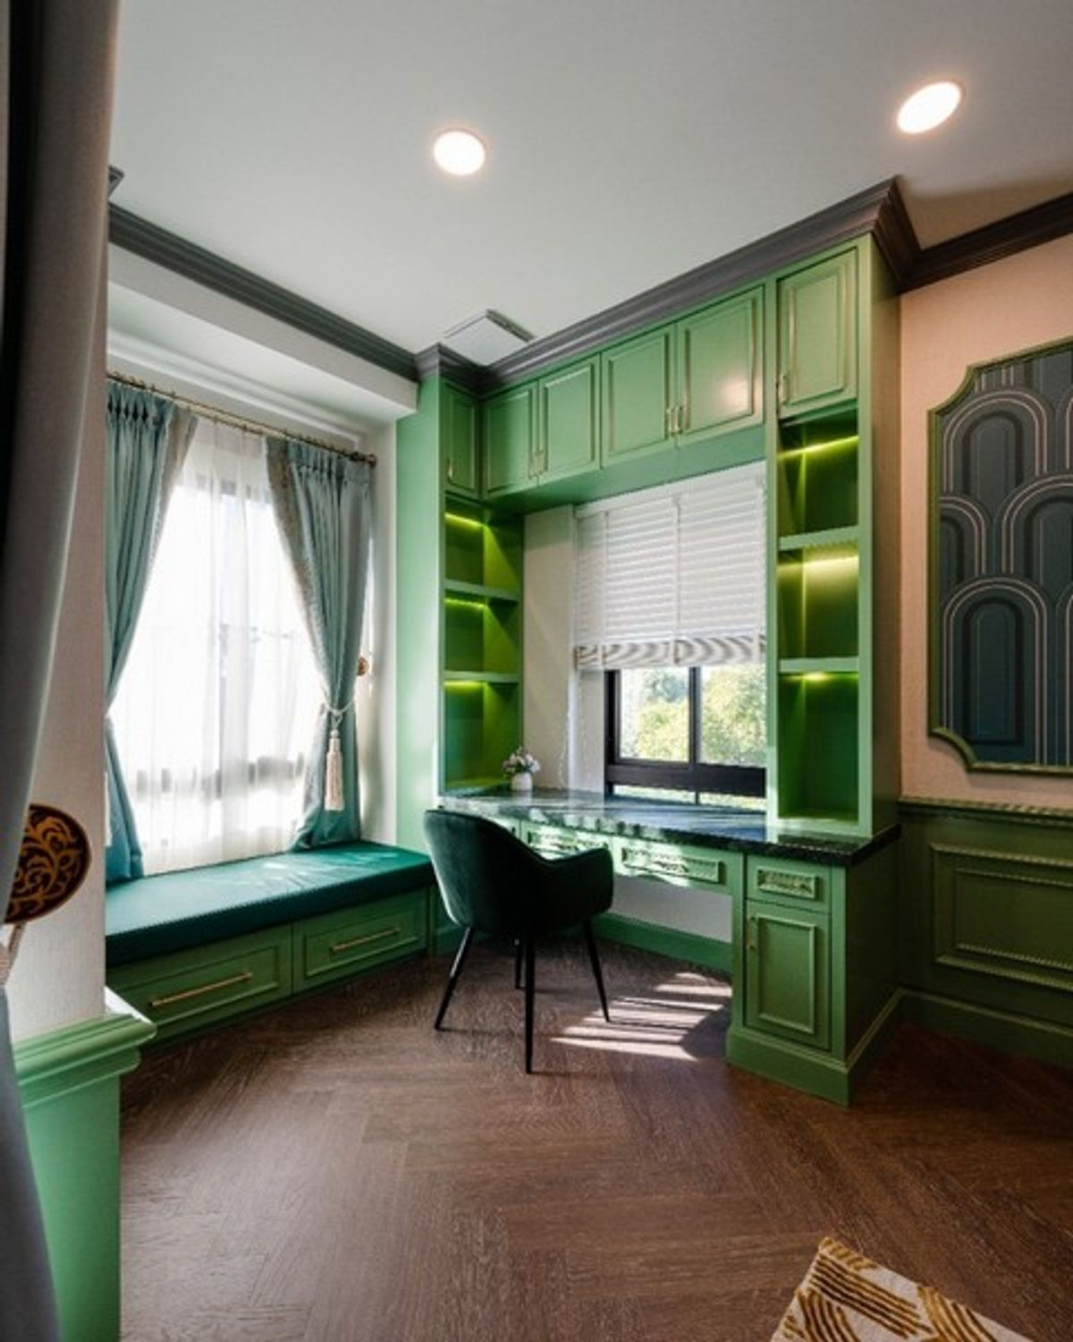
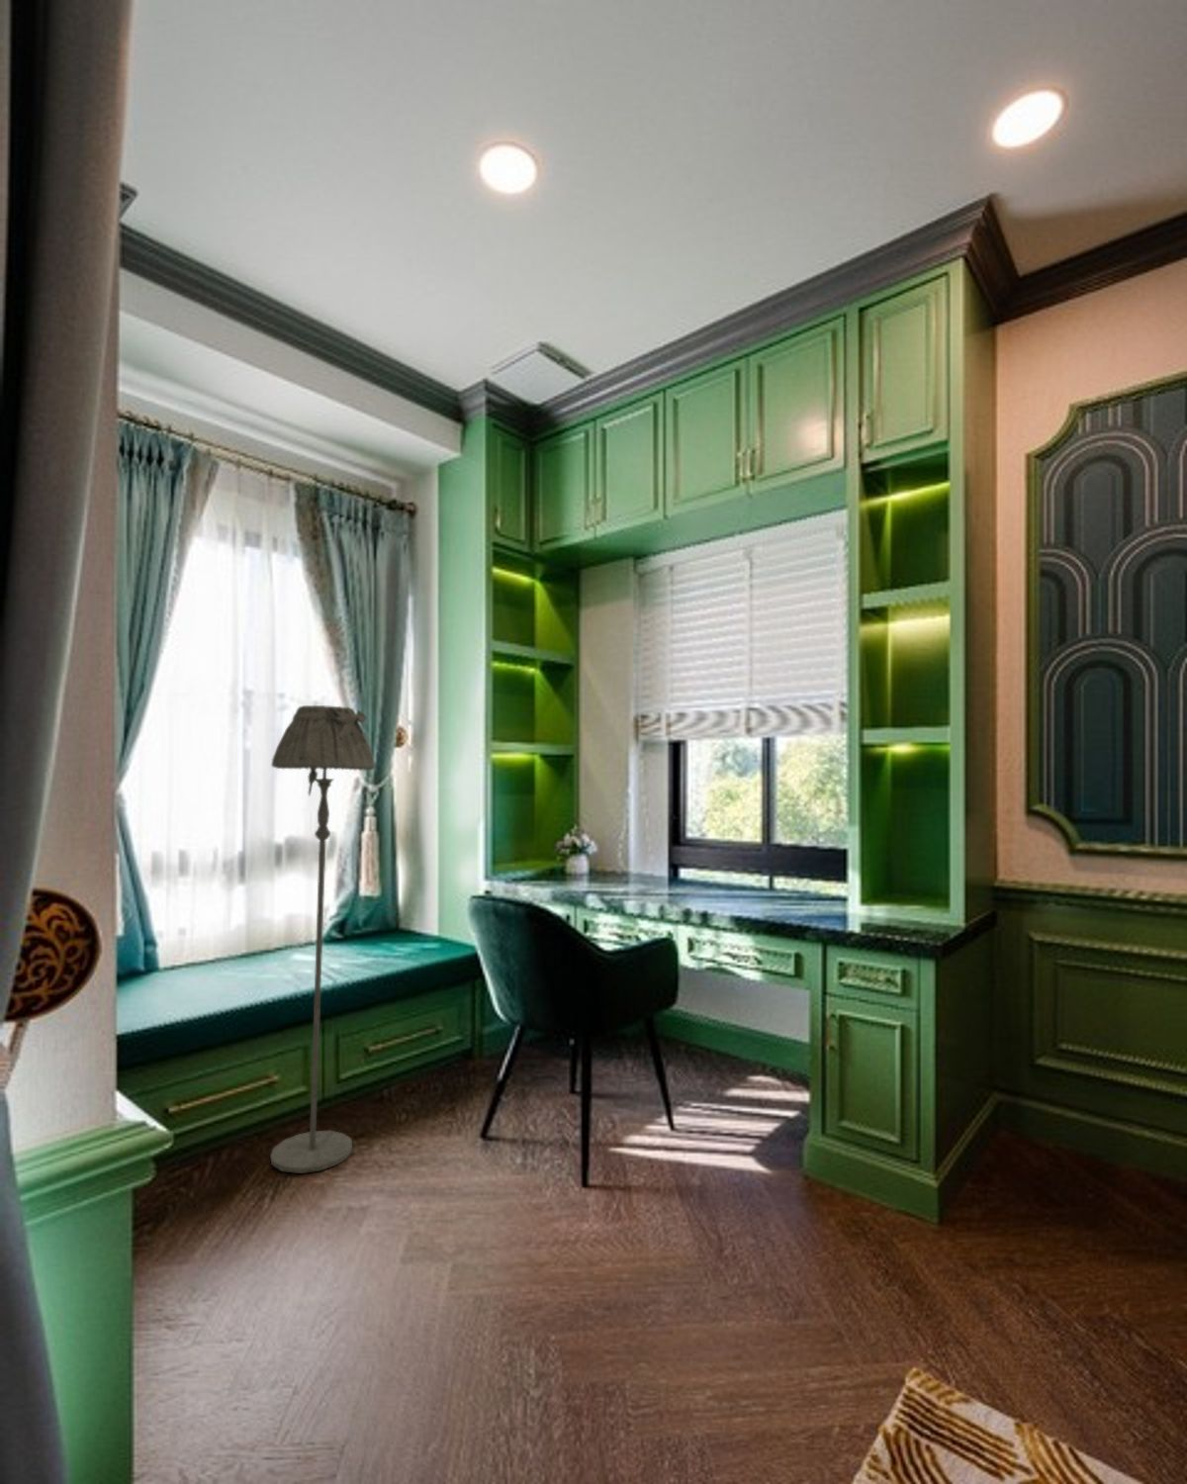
+ floor lamp (319, 927)
